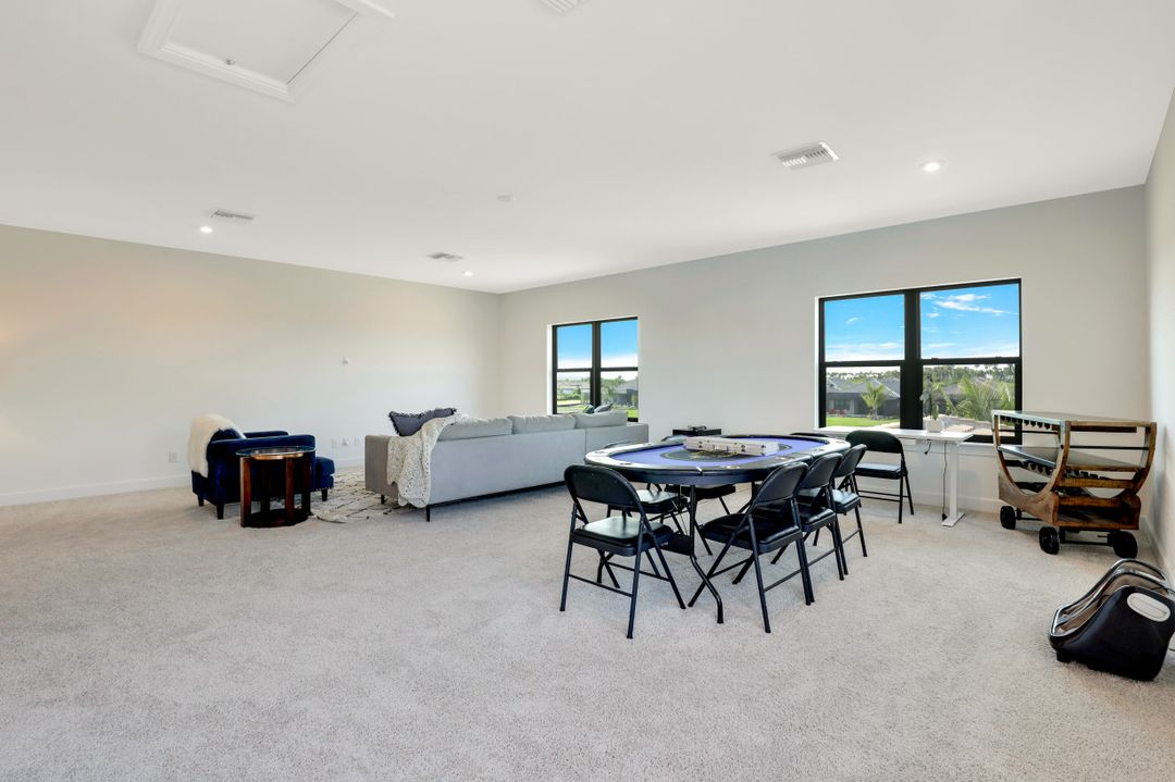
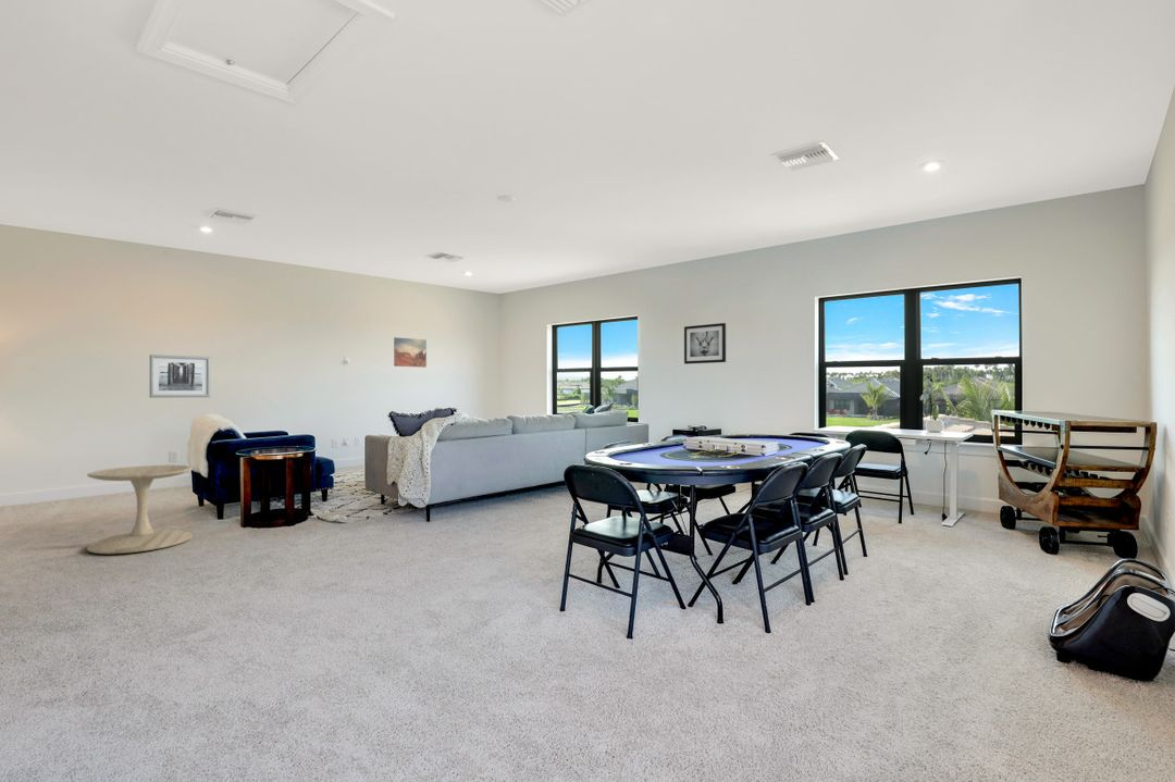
+ side table (141, 506)
+ wall art (181, 376)
+ wall art (410, 352)
+ wall art (704, 344)
